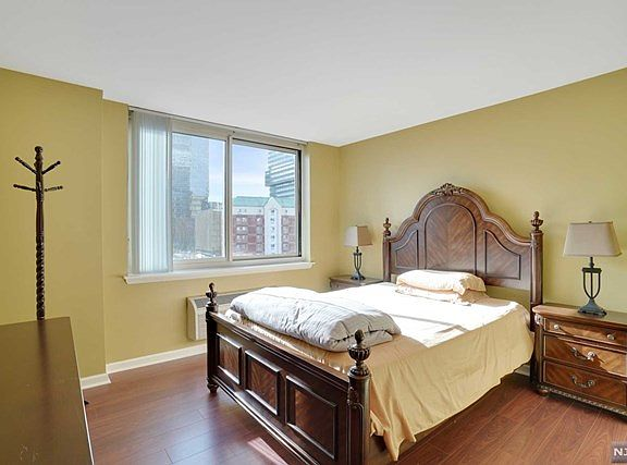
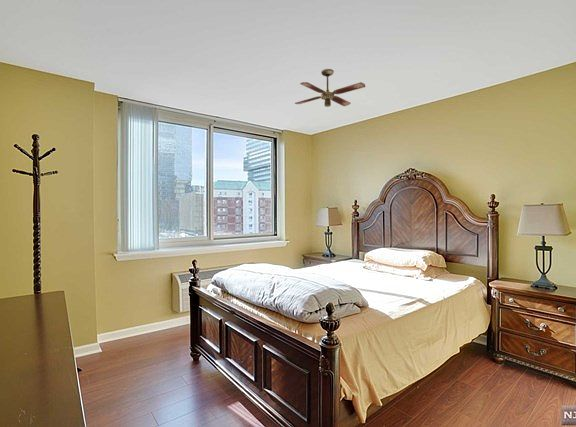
+ ceiling fan (327, 89)
